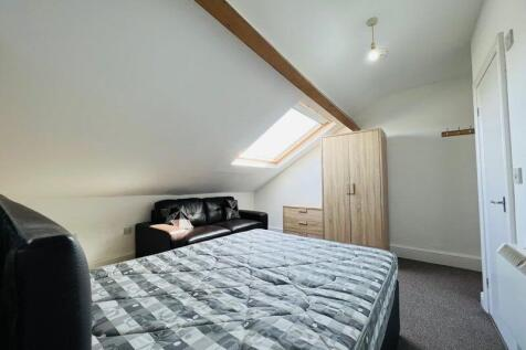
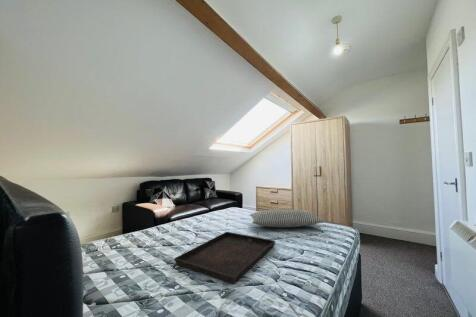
+ pillow (284, 218)
+ serving tray (229, 251)
